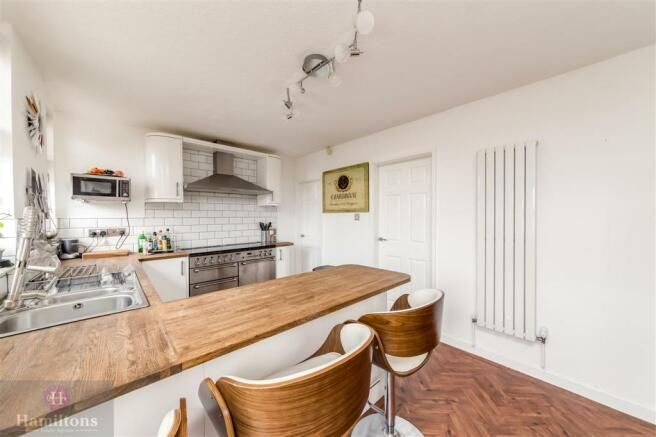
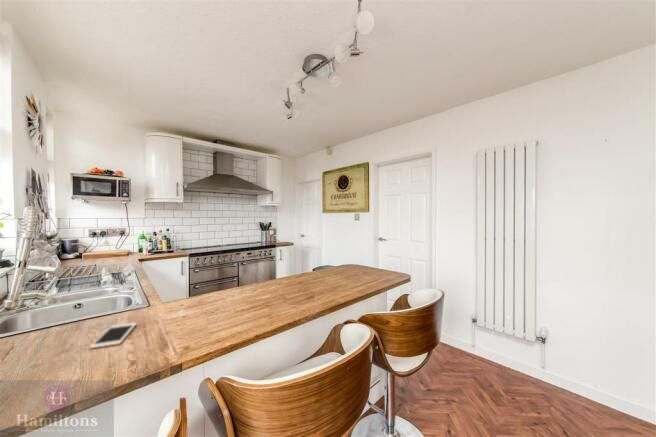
+ cell phone (115, 334)
